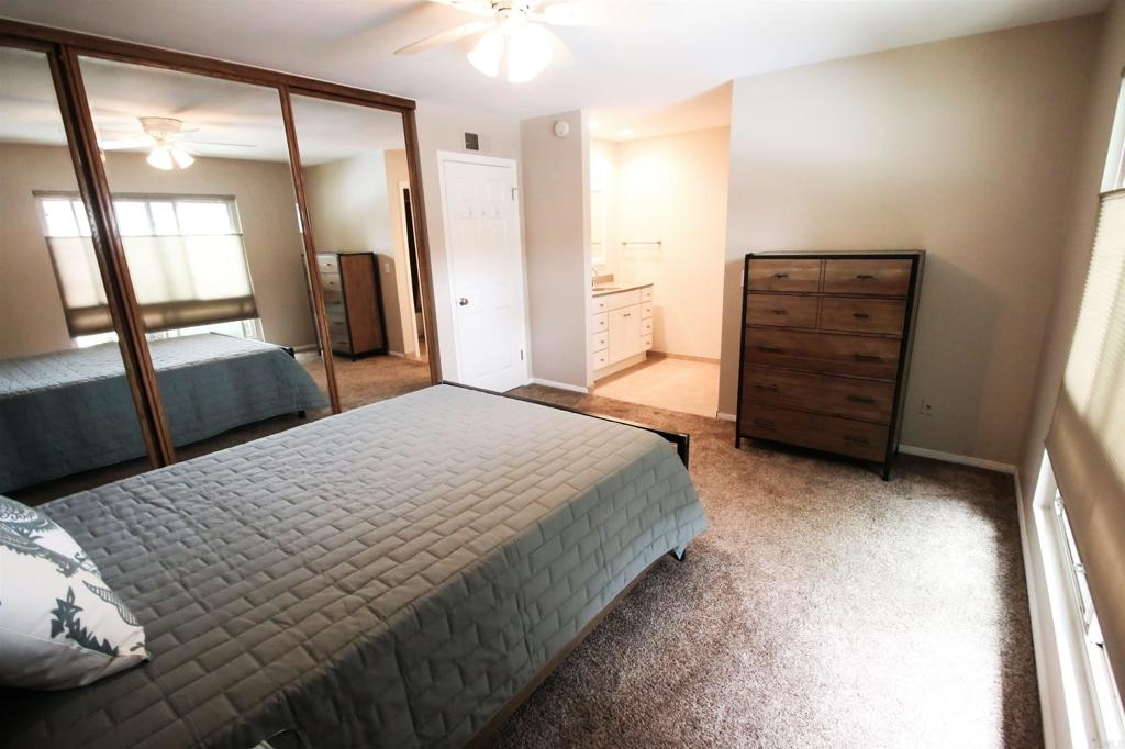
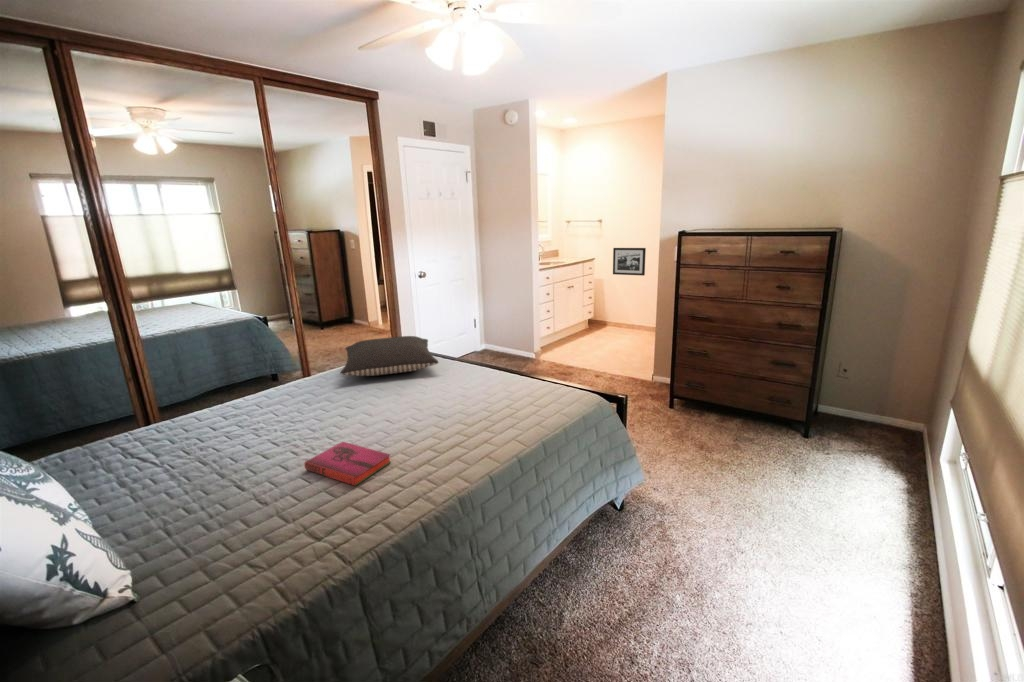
+ picture frame (628, 261)
+ pillow (389, 355)
+ hardback book (348, 462)
